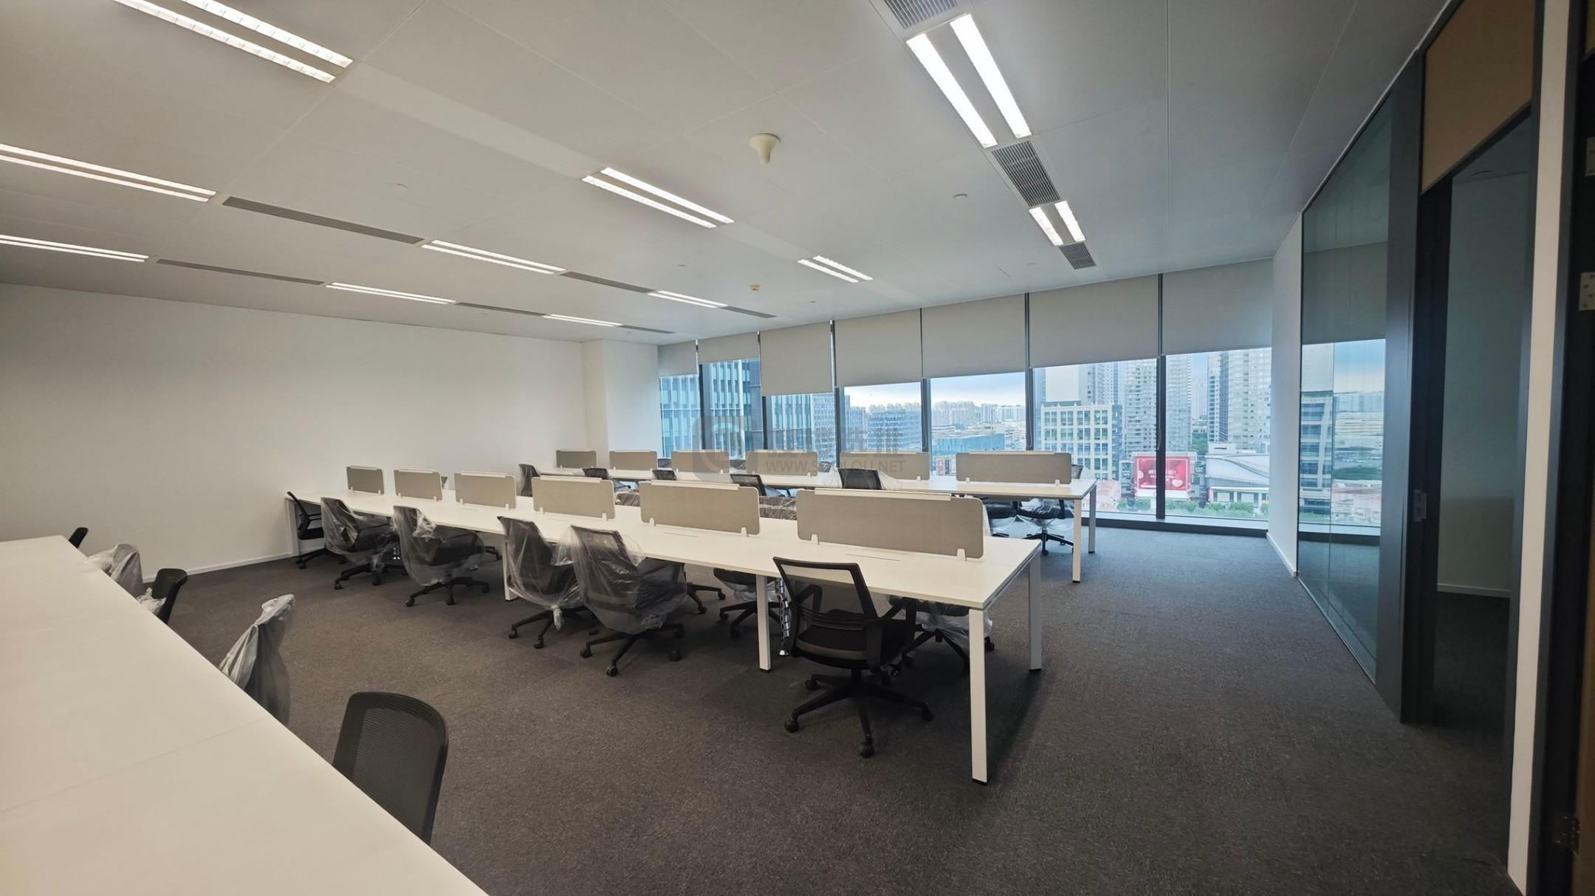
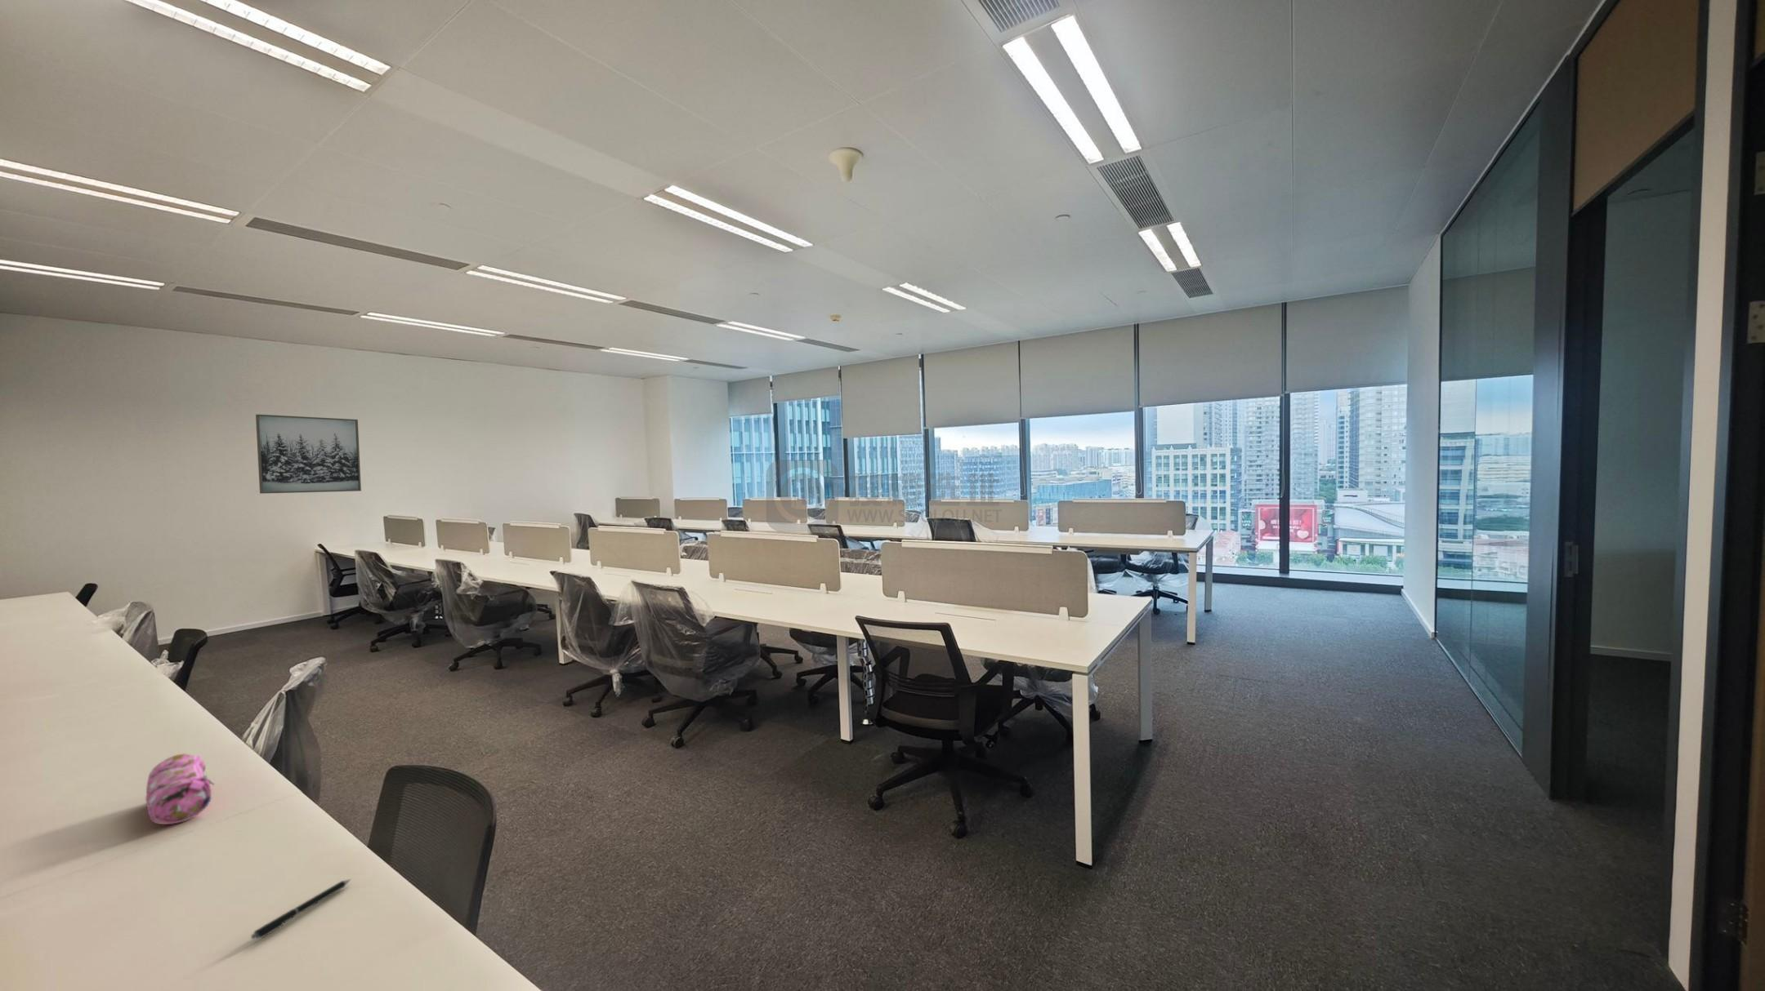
+ pen (305, 905)
+ pencil case (178, 786)
+ wall art (310, 454)
